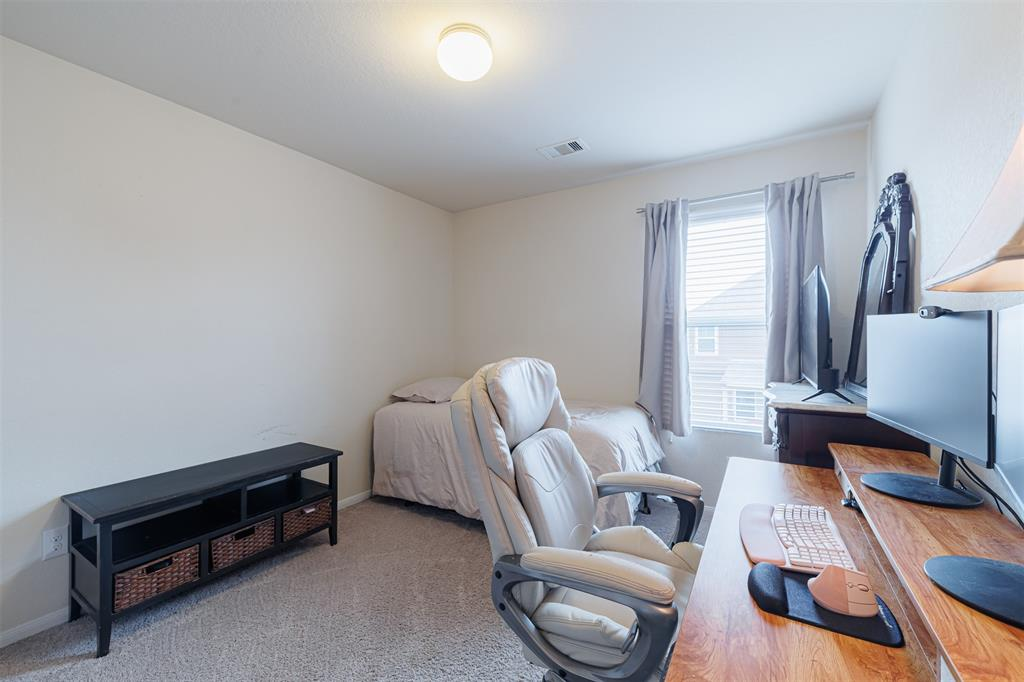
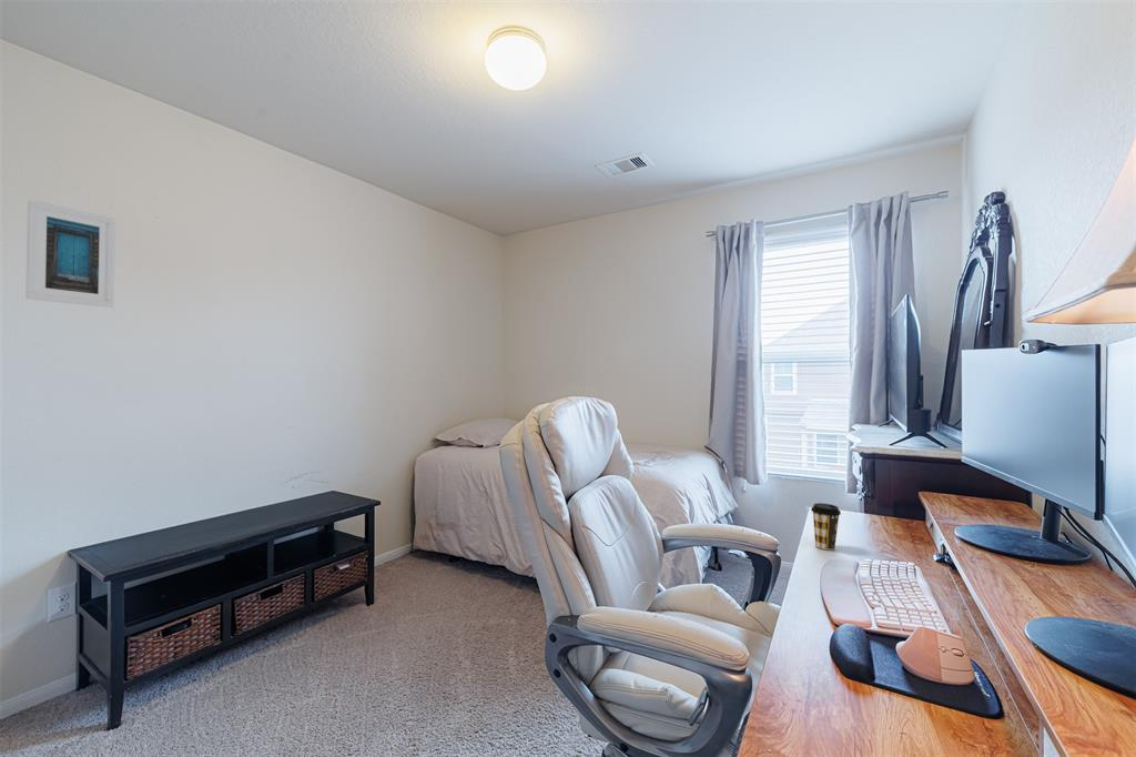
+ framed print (72, 256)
+ coffee cup (825, 526)
